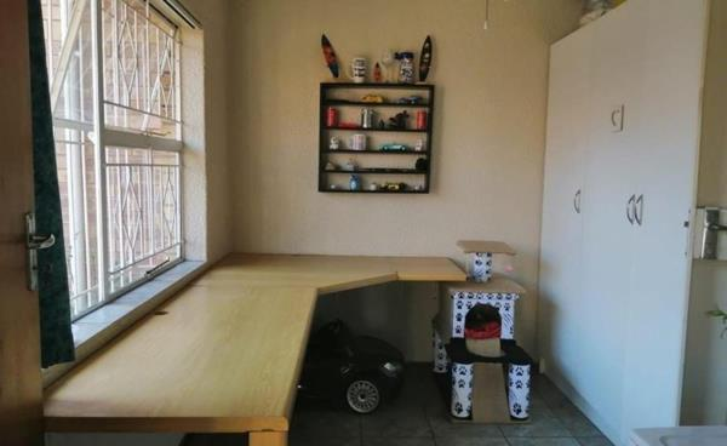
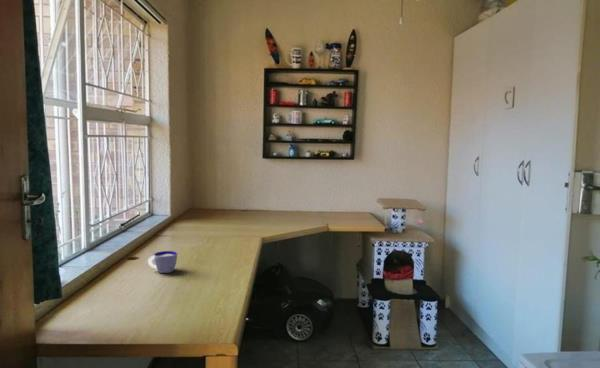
+ cup (162, 262)
